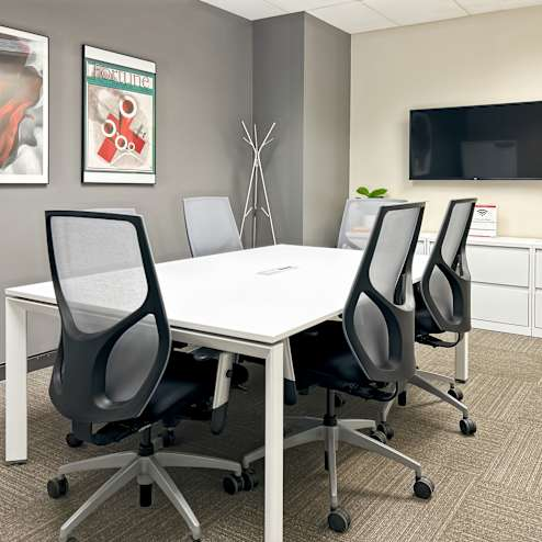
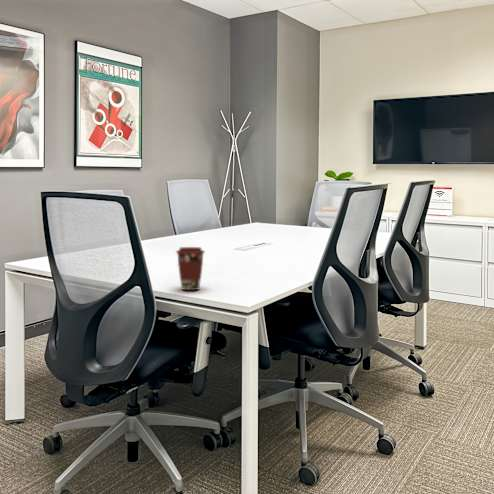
+ coffee cup (190, 268)
